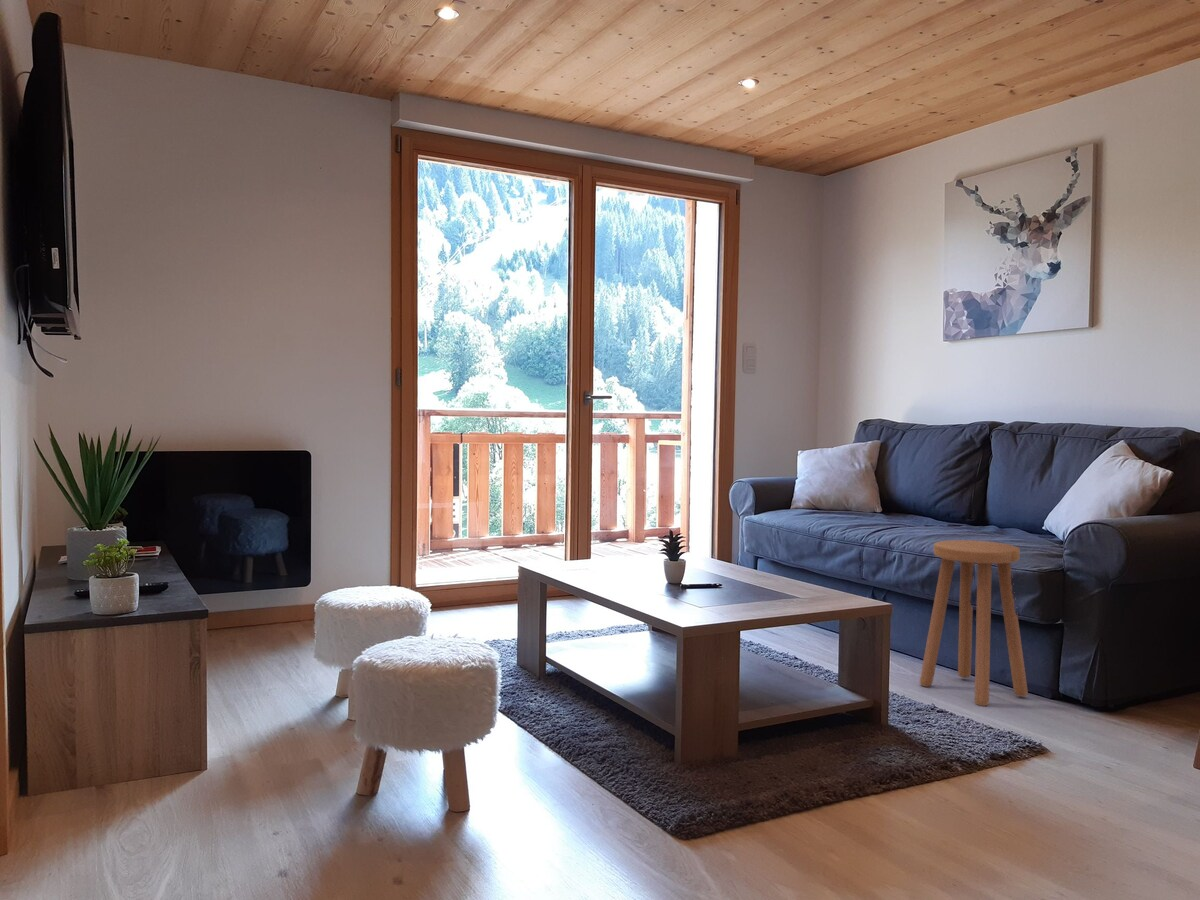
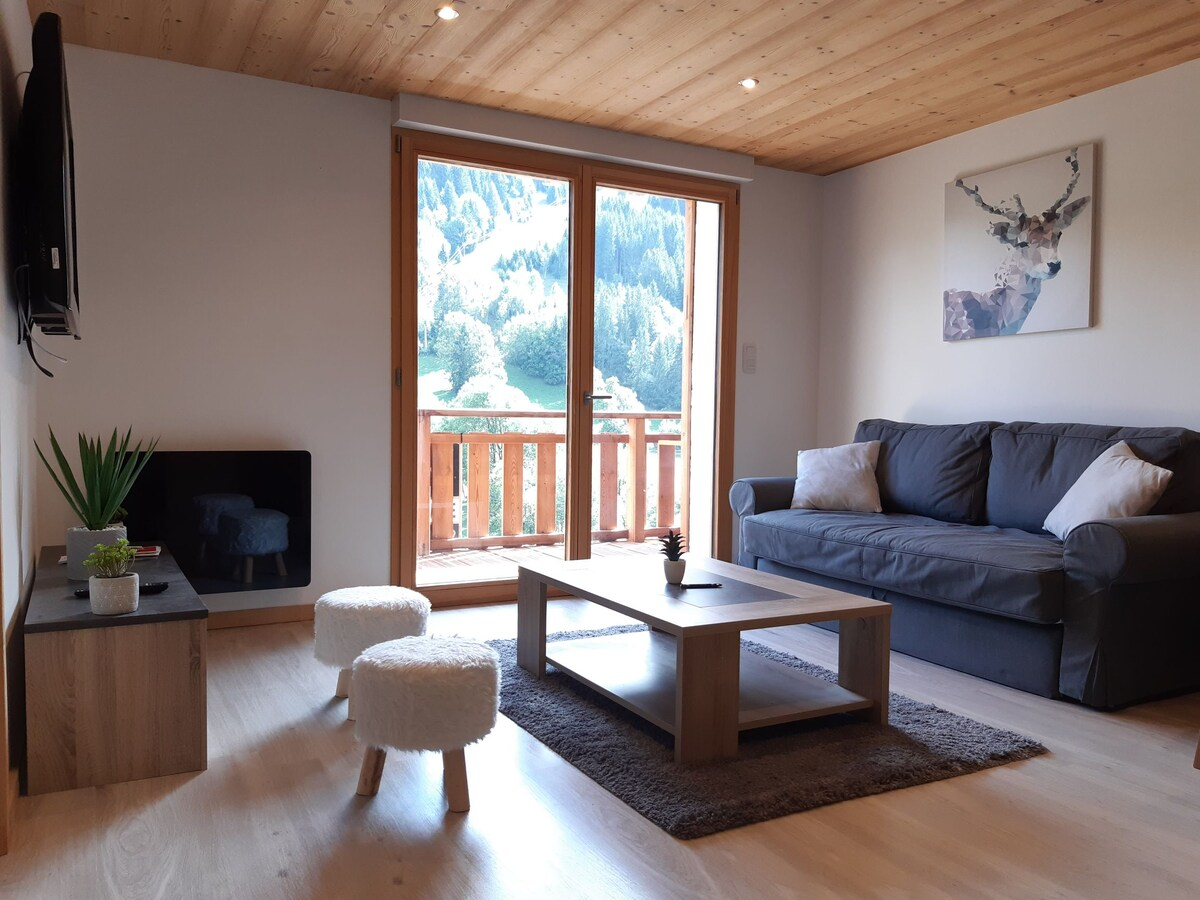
- stool (976, 618)
